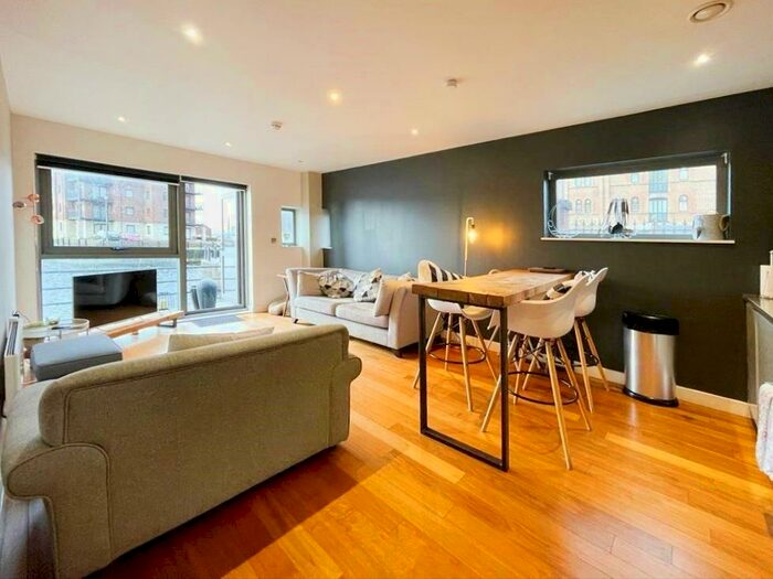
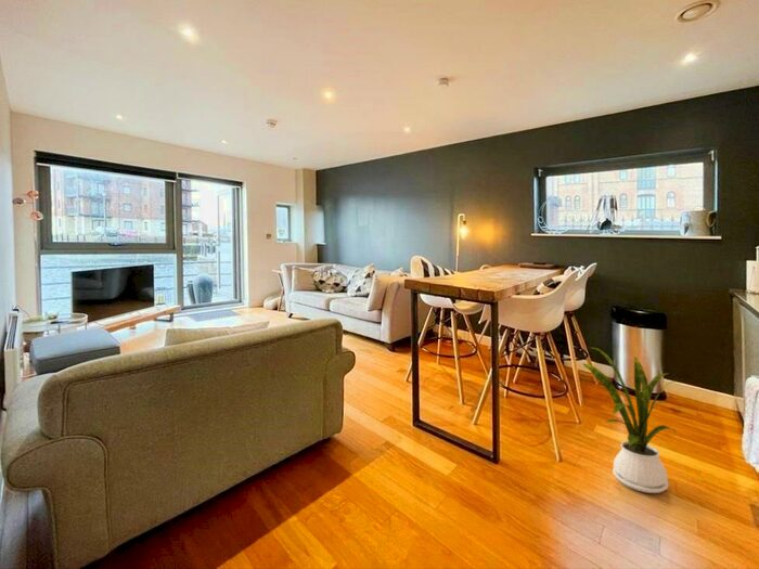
+ house plant (632, 413)
